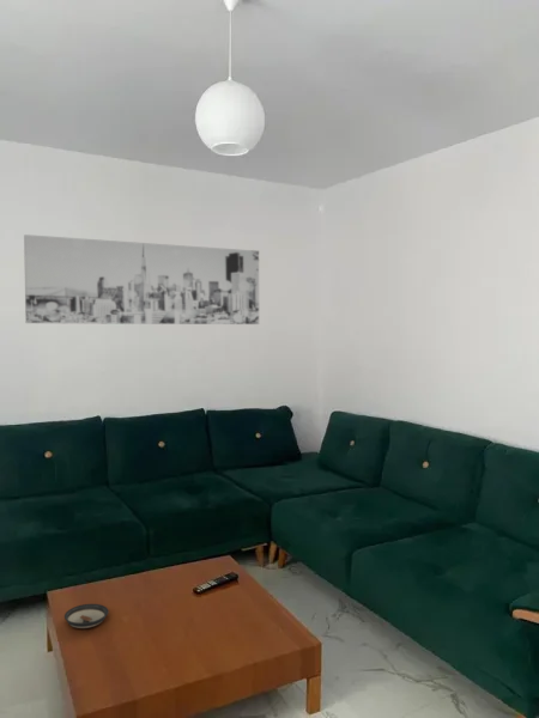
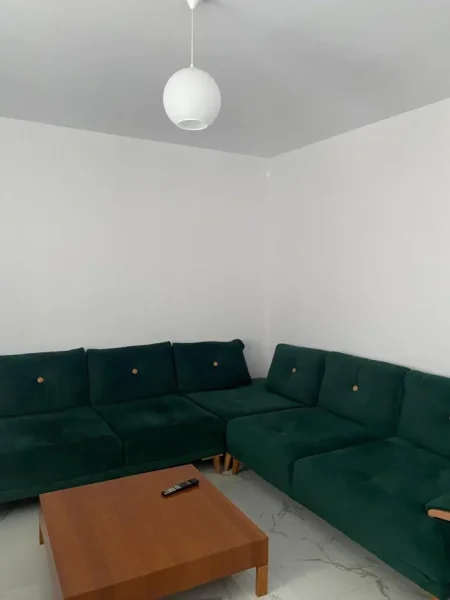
- wall art (152, 284)
- saucer (86, 617)
